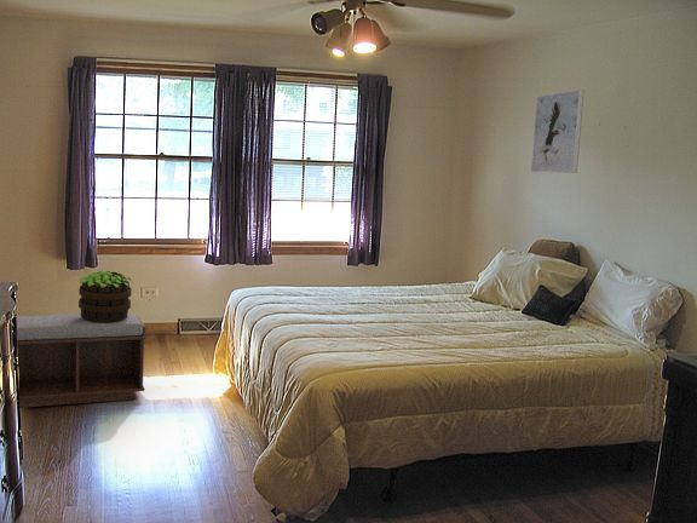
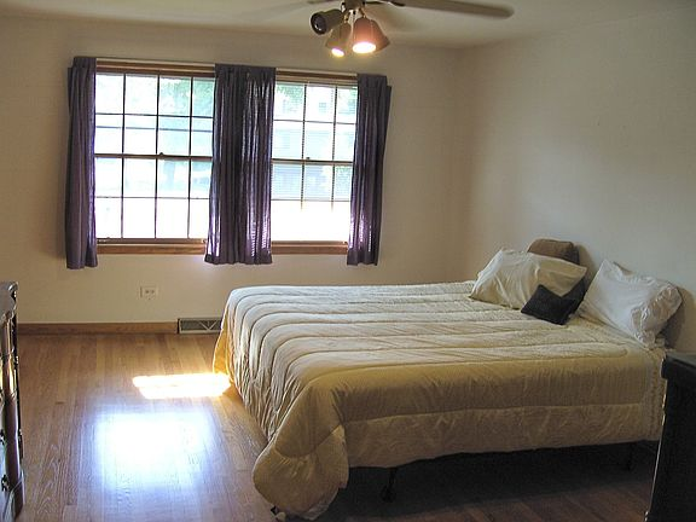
- potted plant (104, 294)
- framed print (555, 133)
- bench (74, 357)
